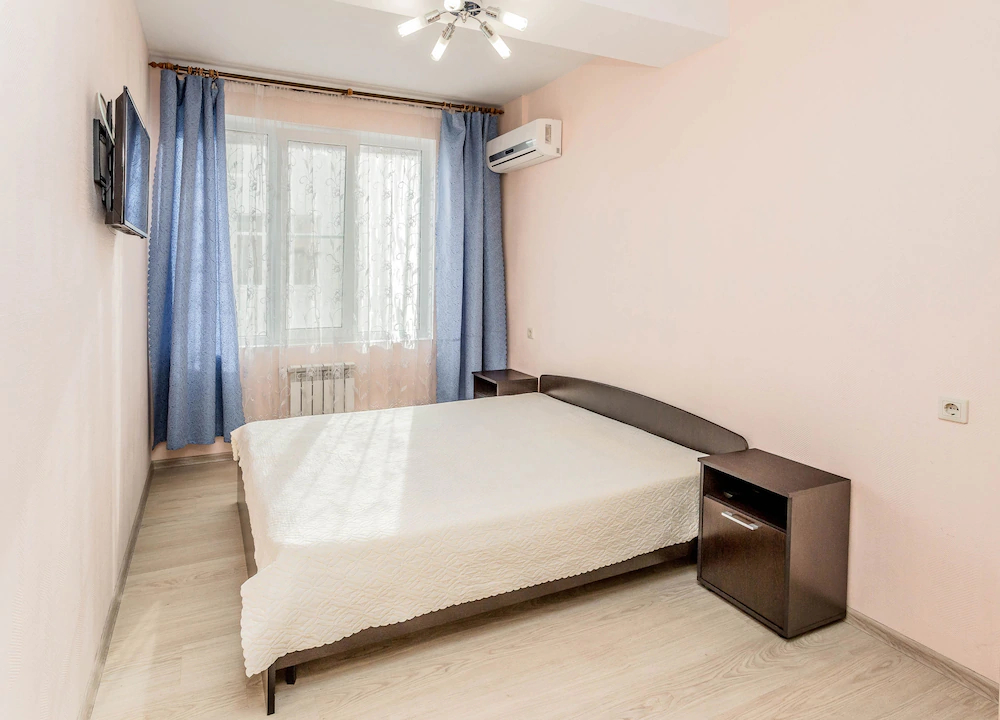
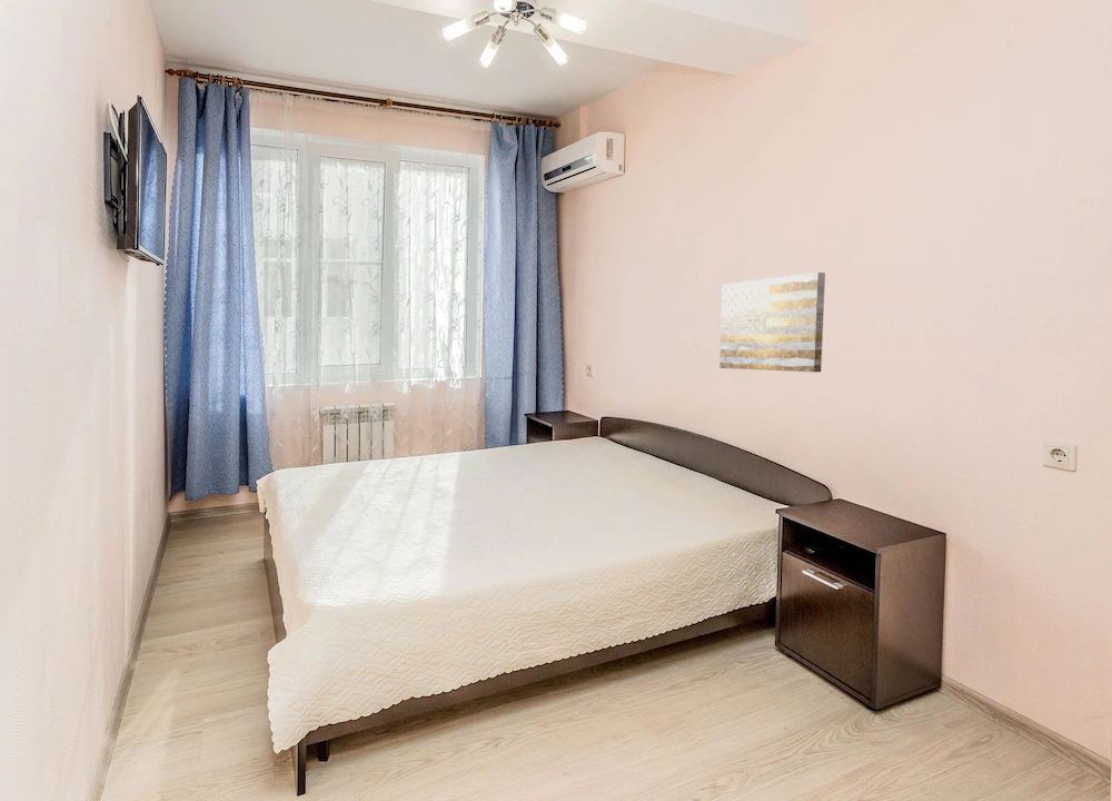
+ wall art (767, 324)
